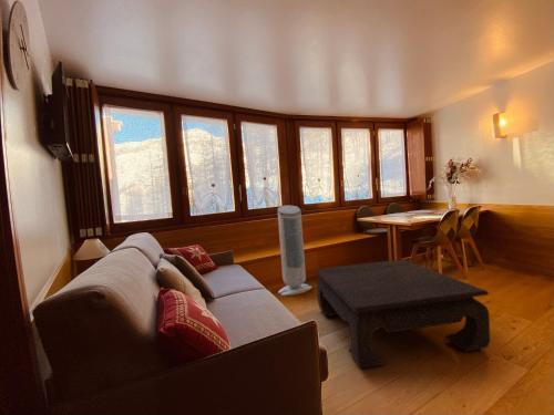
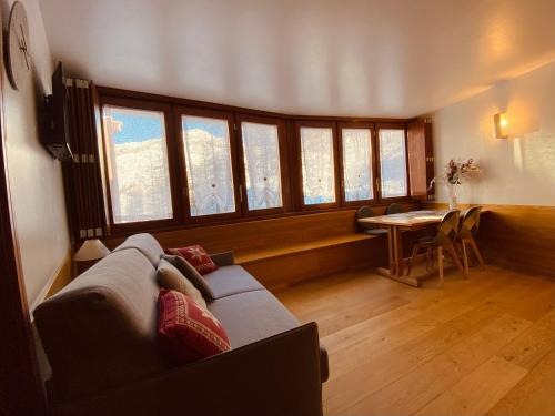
- coffee table (387, 302)
- air purifier (291, 248)
